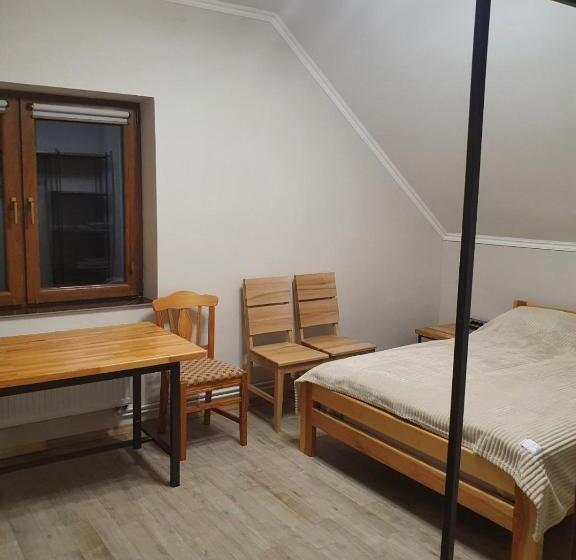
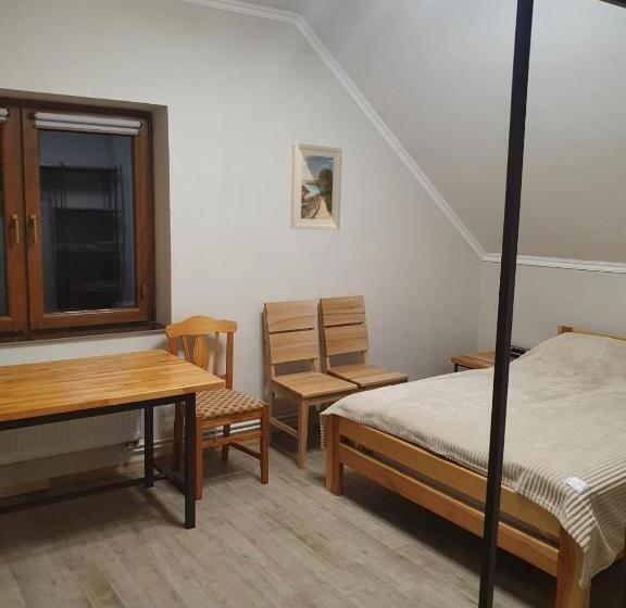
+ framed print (316, 188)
